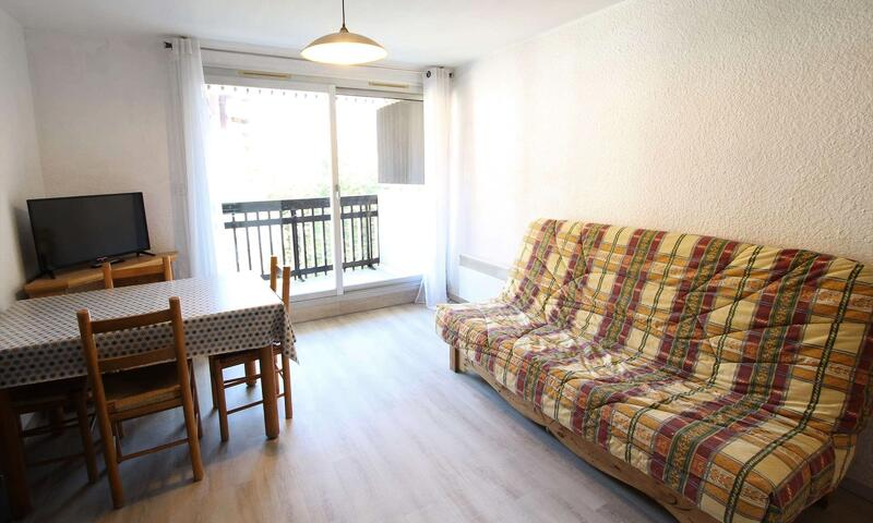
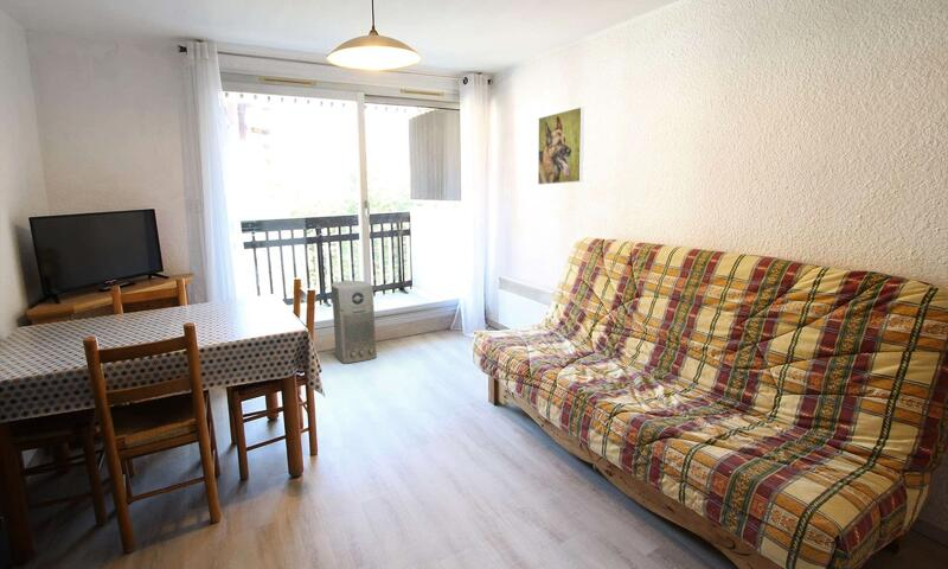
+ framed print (559, 148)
+ air purifier (352, 320)
